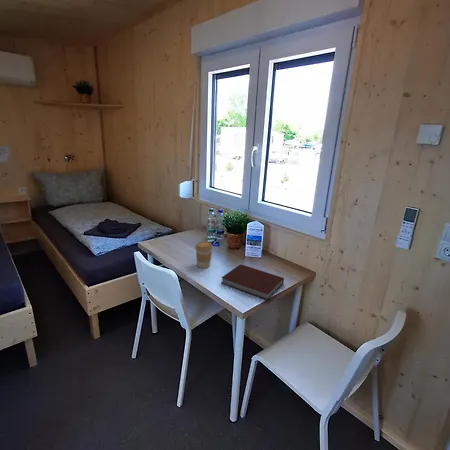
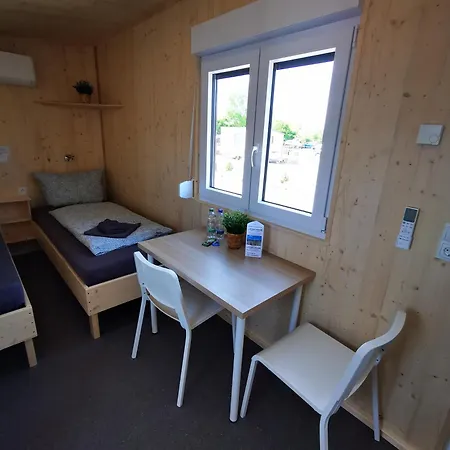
- notebook (252, 280)
- coffee cup (203, 254)
